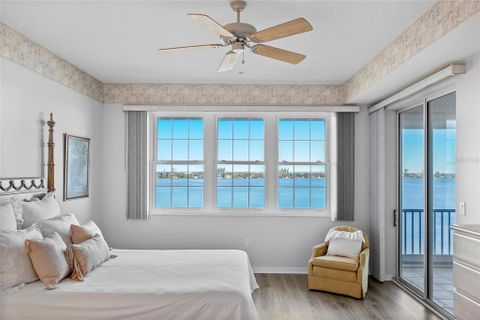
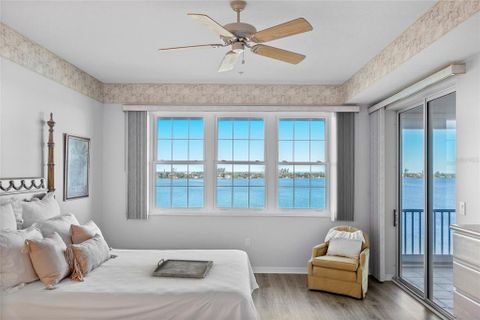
+ serving tray (184, 265)
